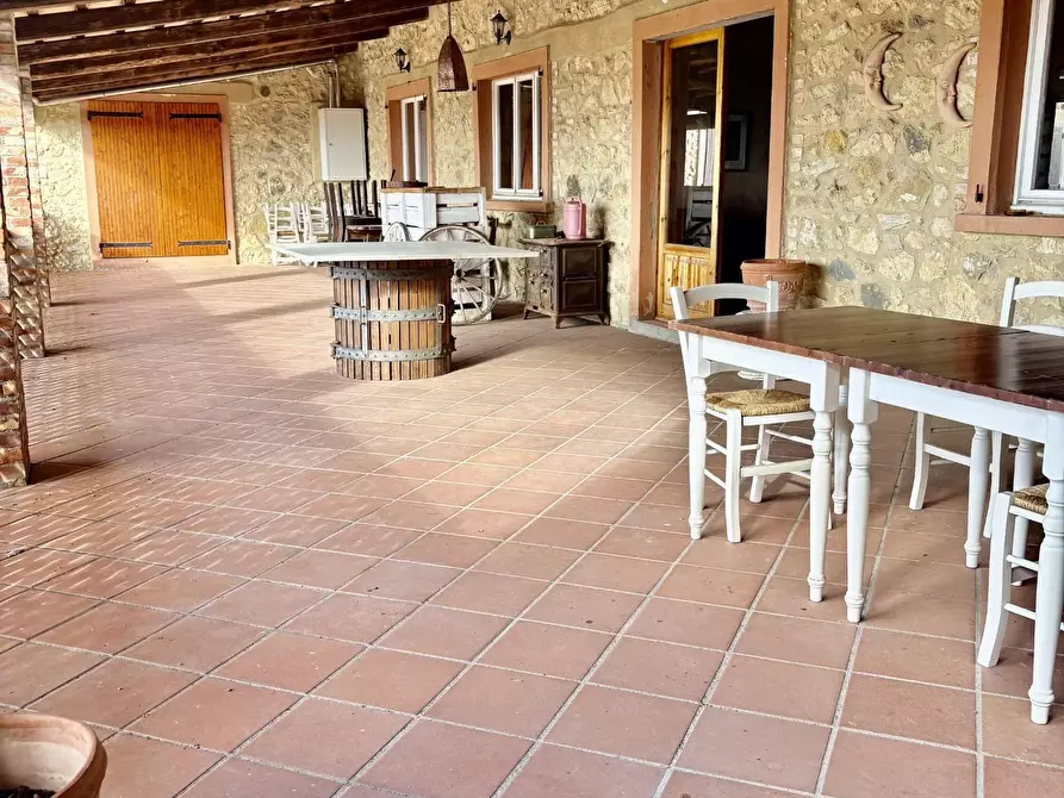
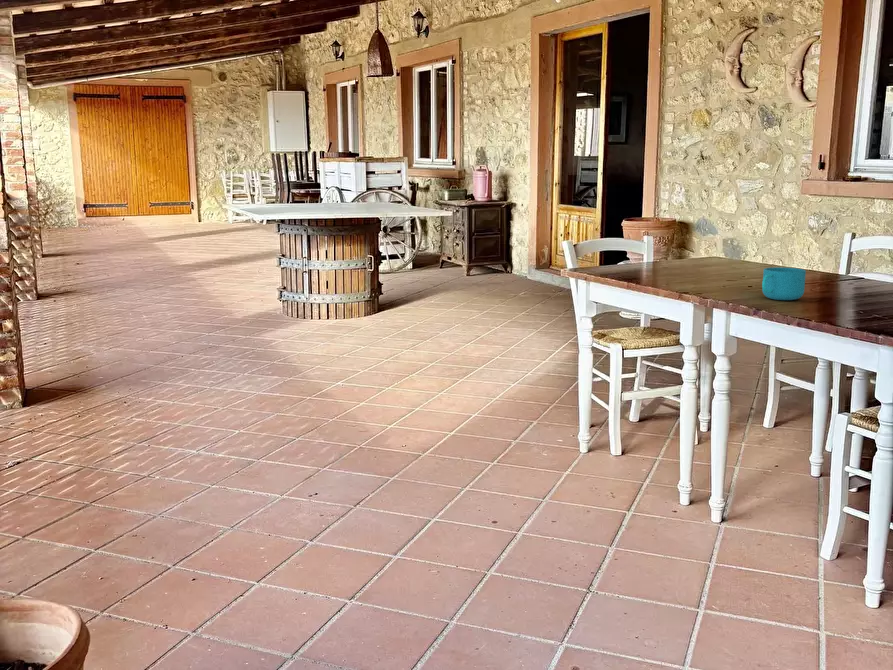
+ cup (779, 284)
